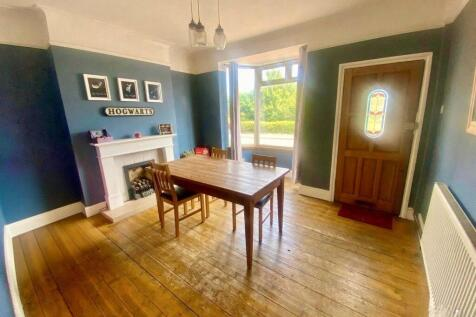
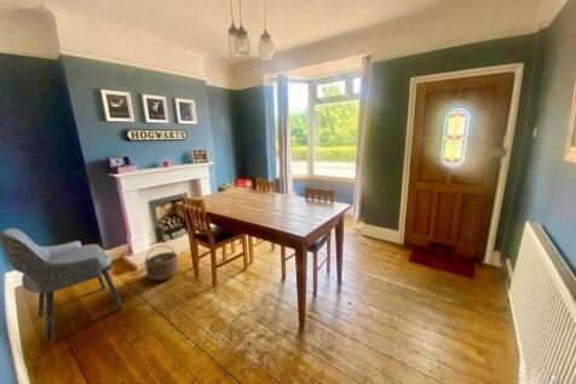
+ dining chair (64, 270)
+ wicker basket (161, 260)
